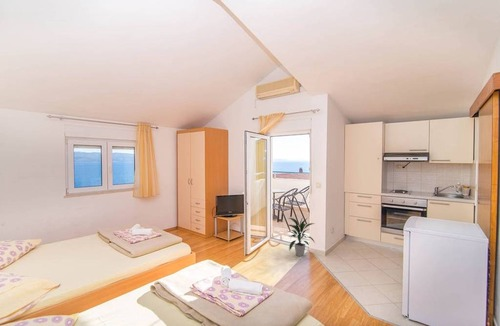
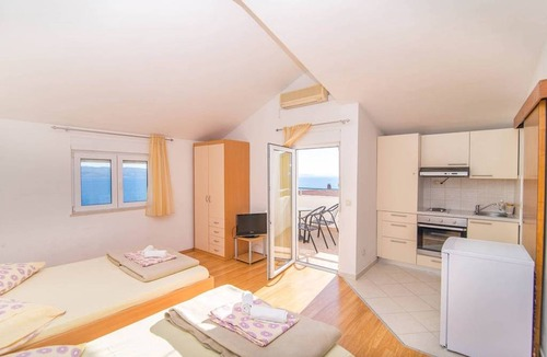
- indoor plant (298, 235)
